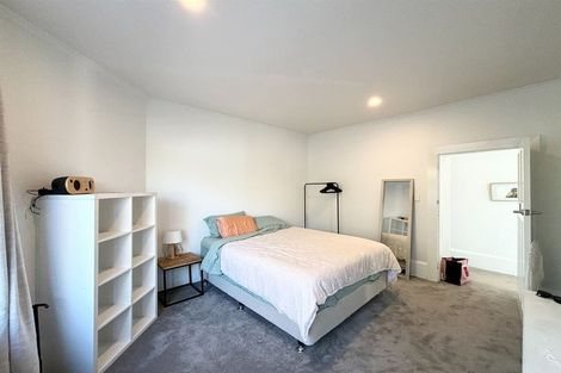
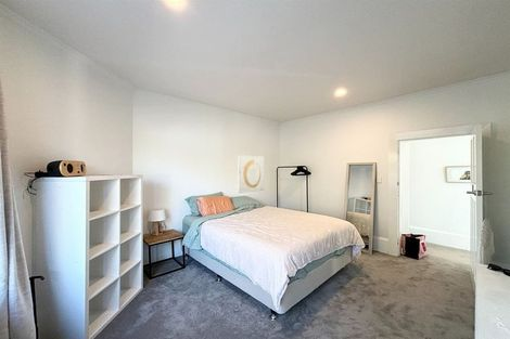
+ wall art (252, 173)
